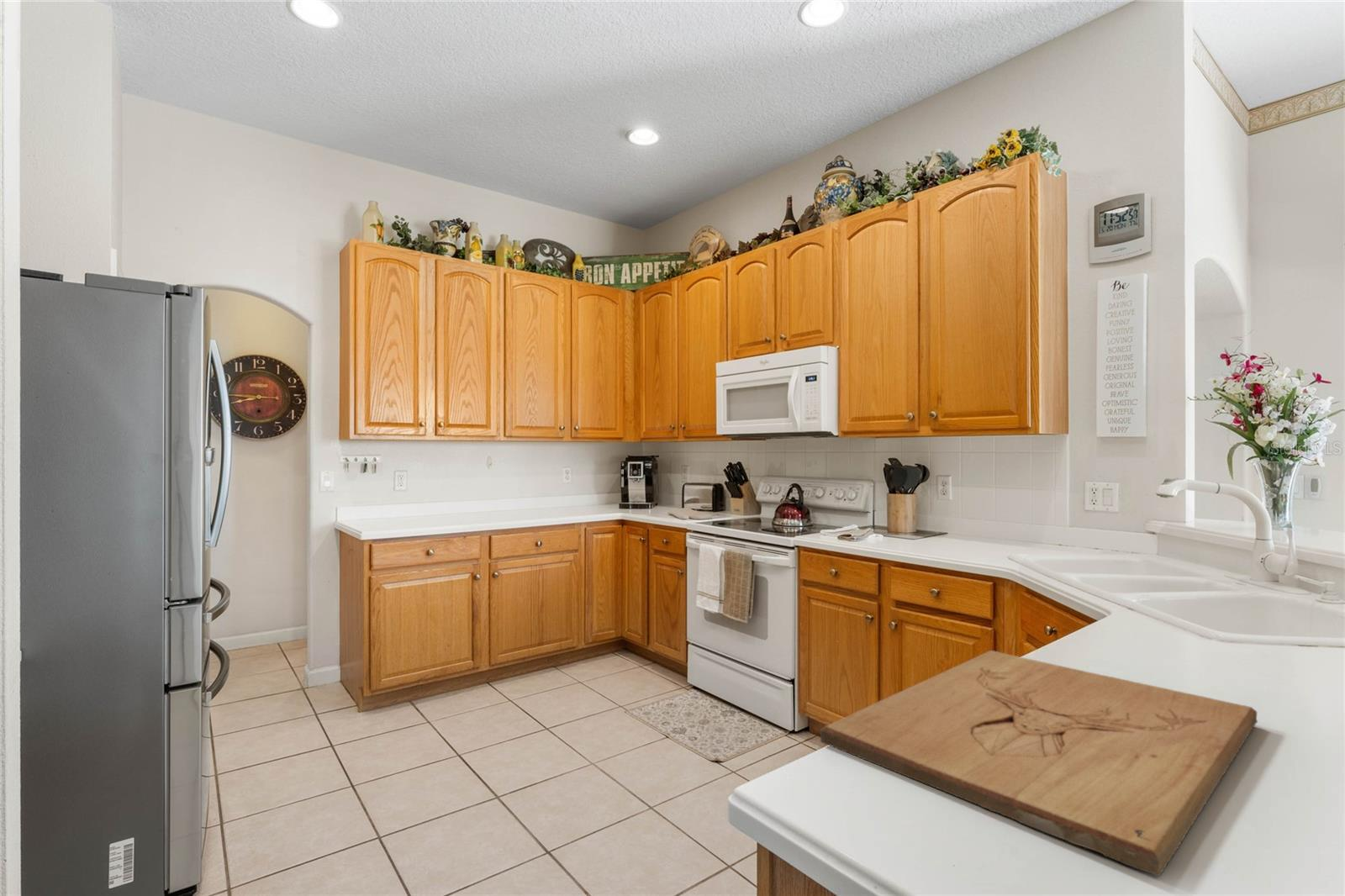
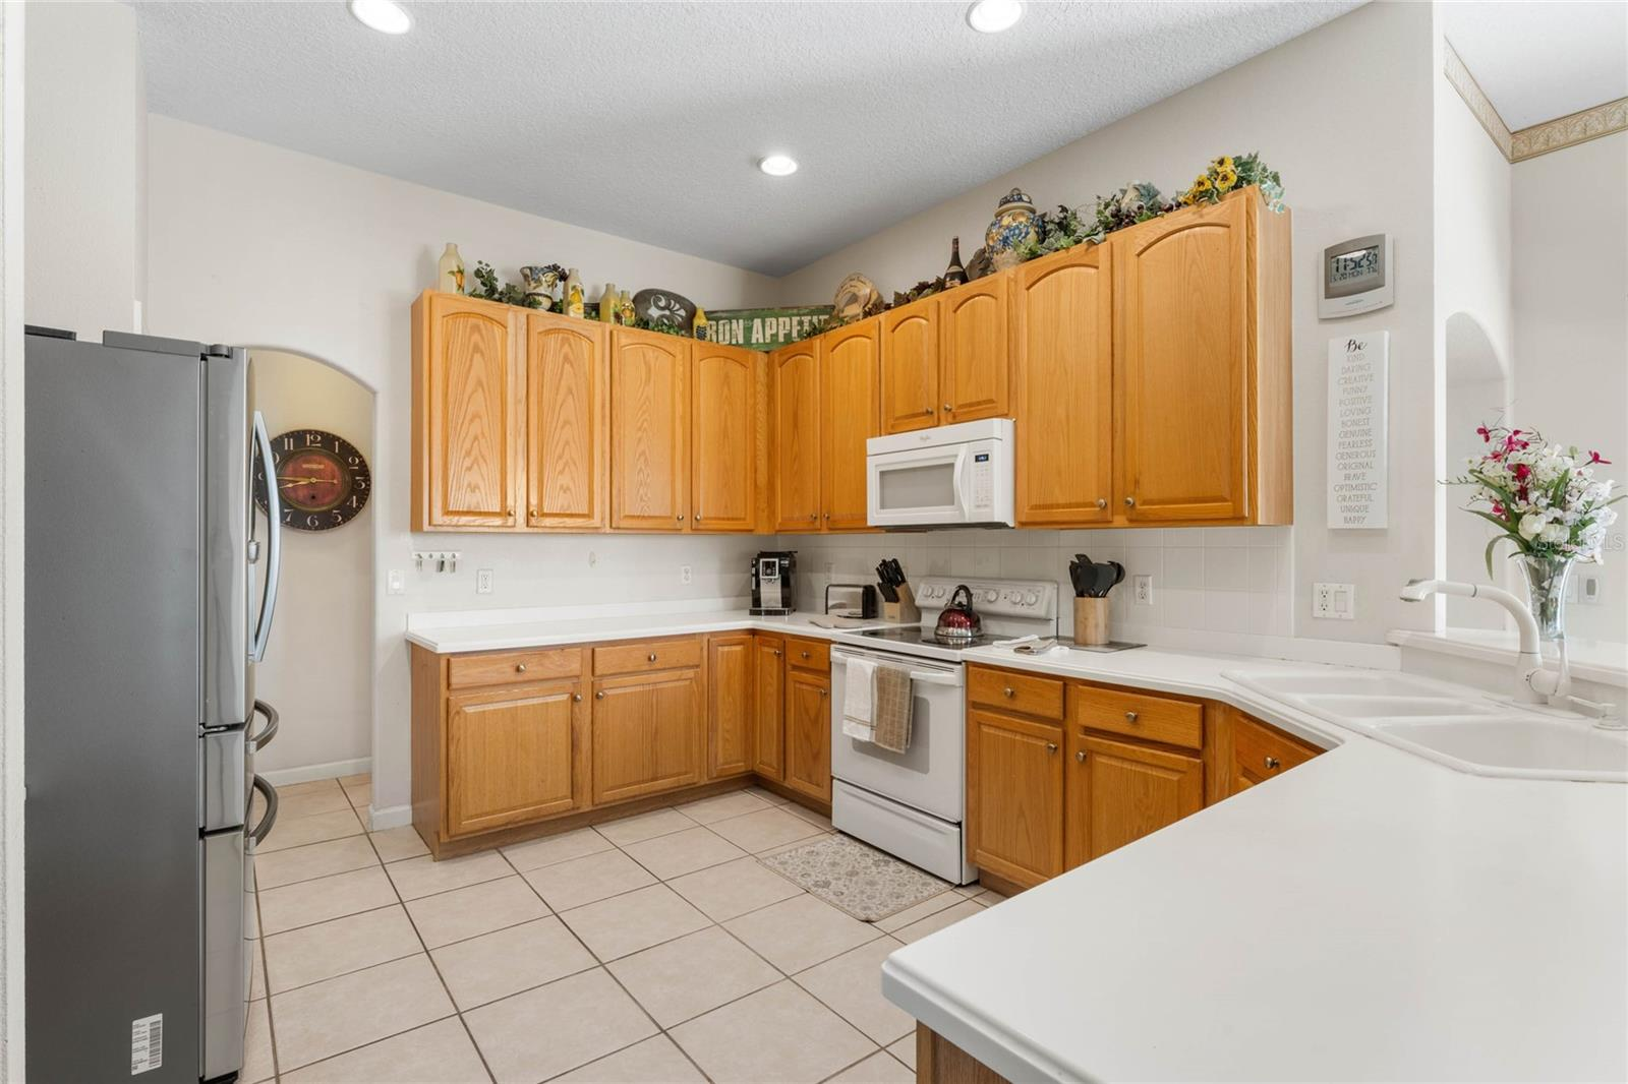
- cutting board (1045, 723)
